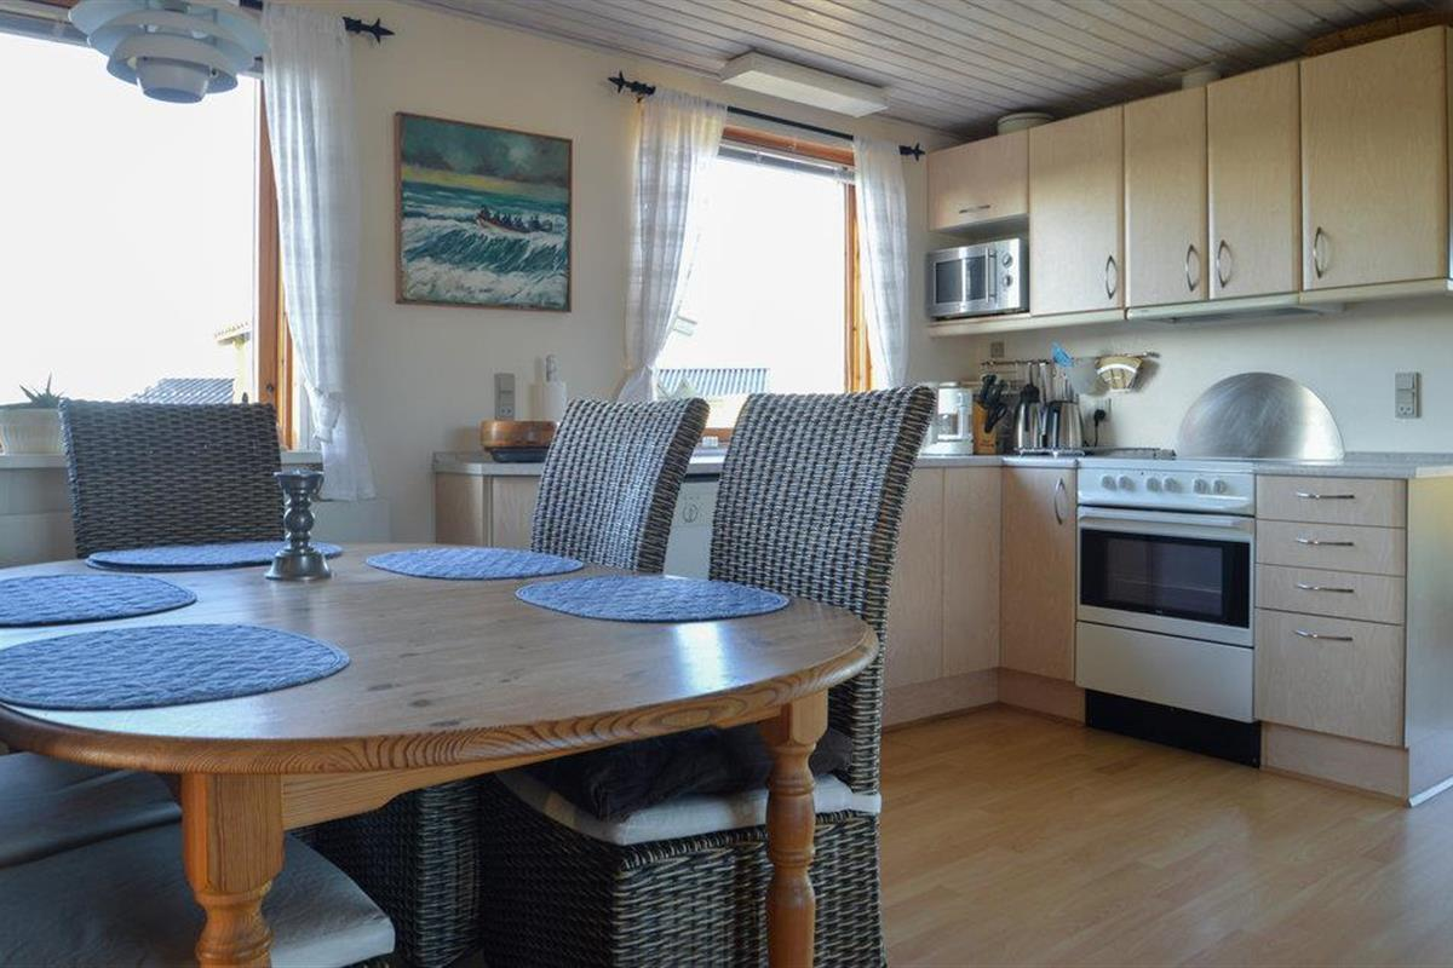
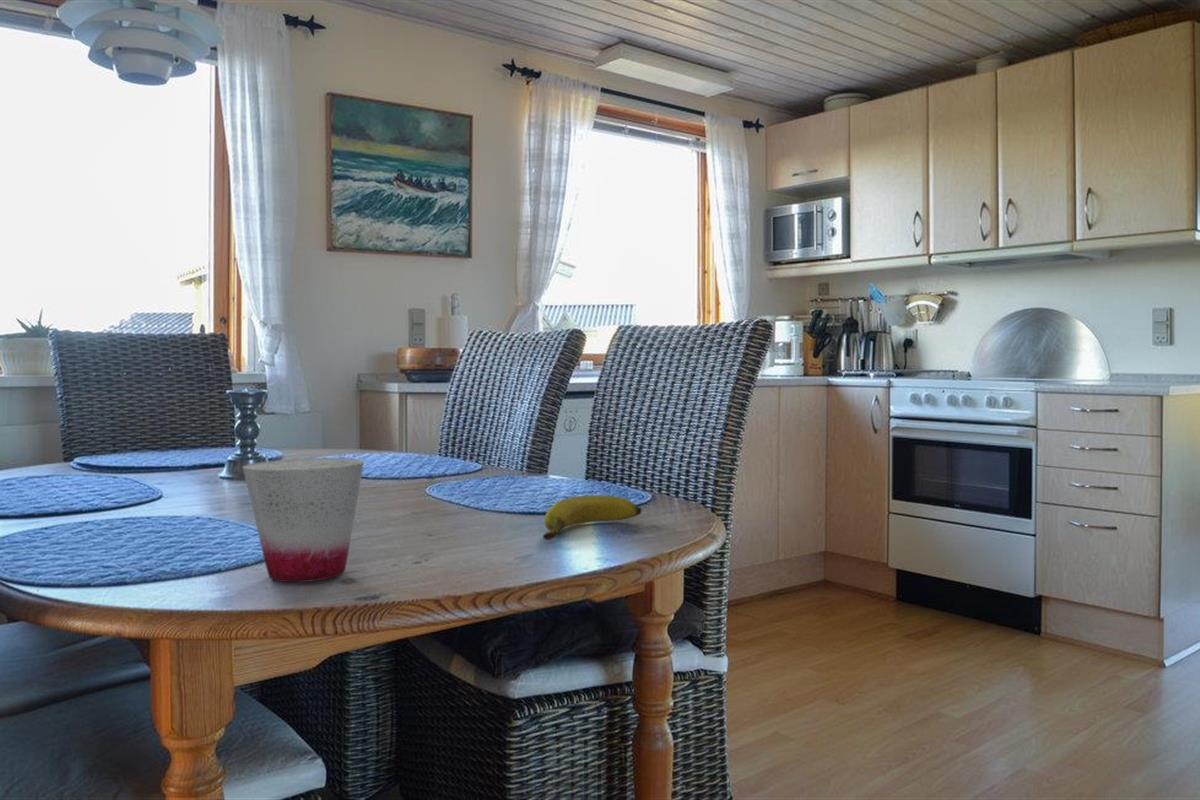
+ banana (582, 513)
+ cup (306, 519)
